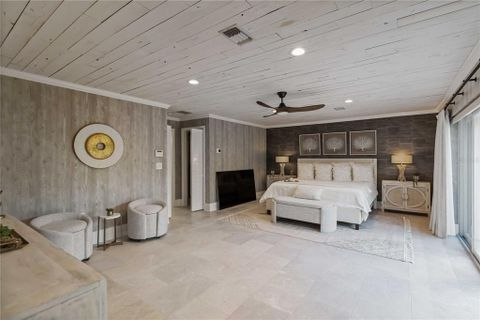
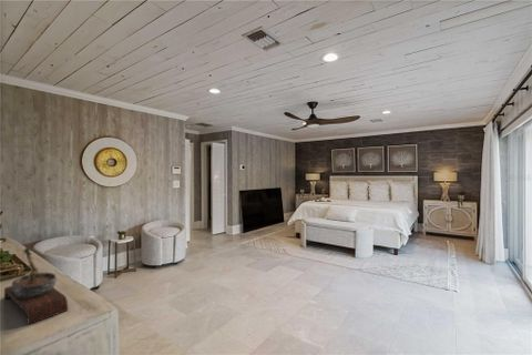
+ bonsai tree (34, 273)
